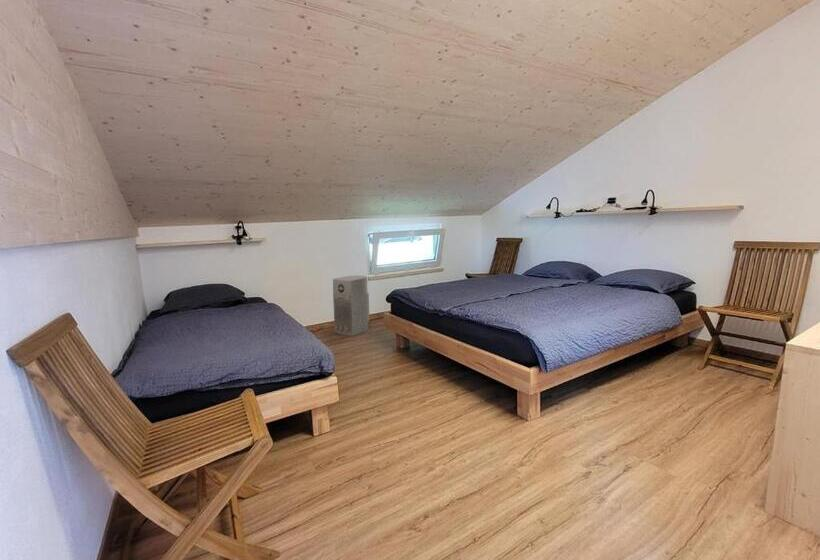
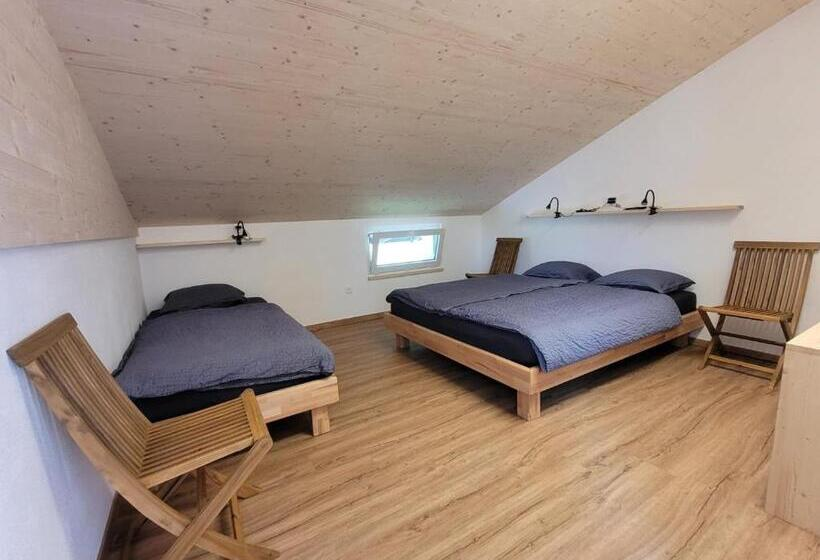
- air purifier (352, 304)
